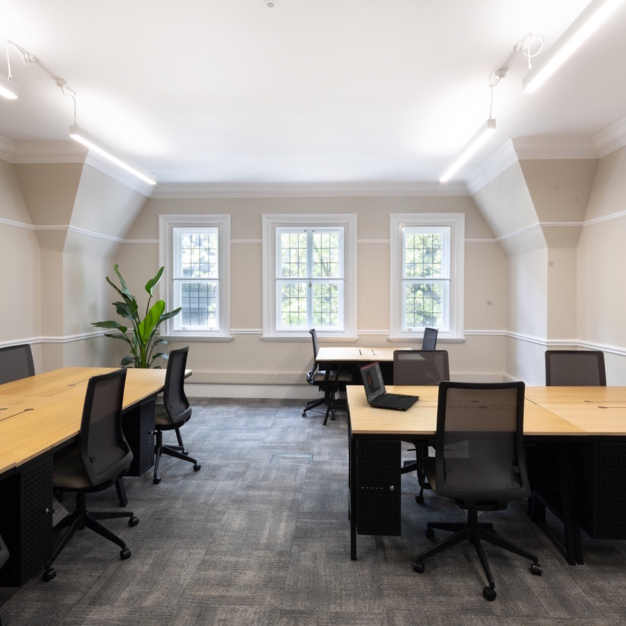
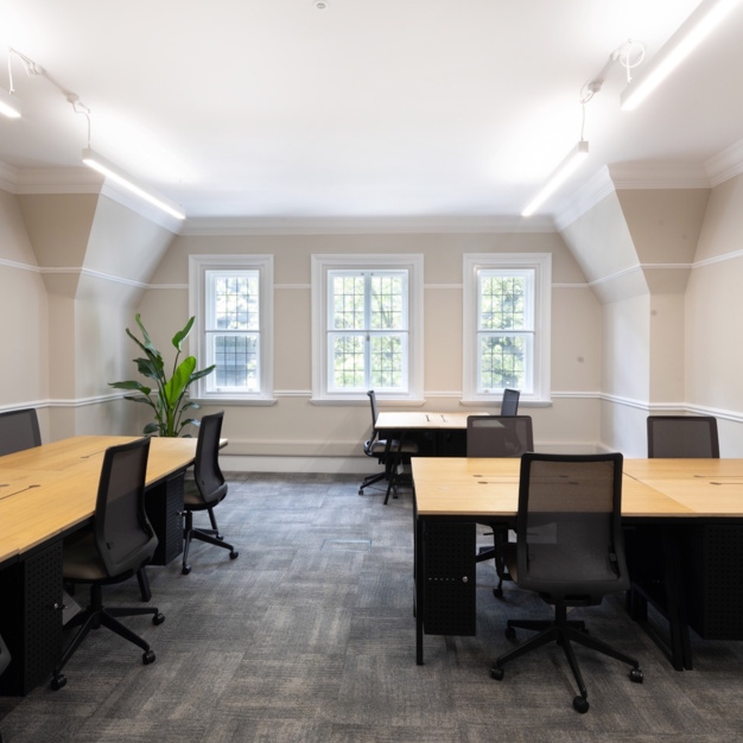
- laptop (384, 385)
